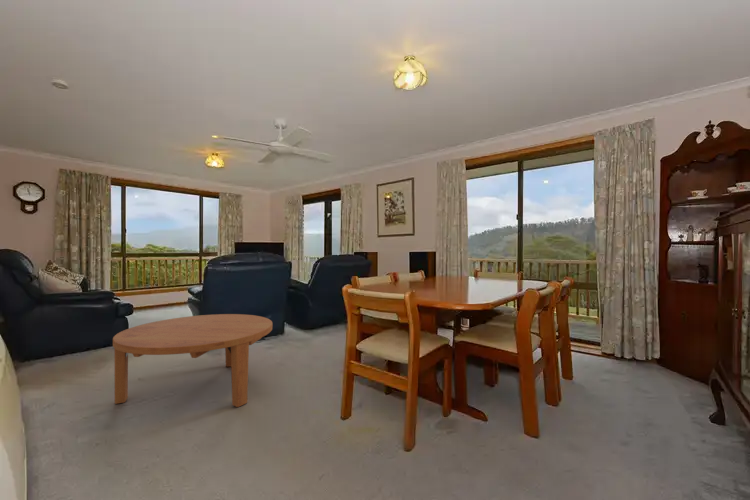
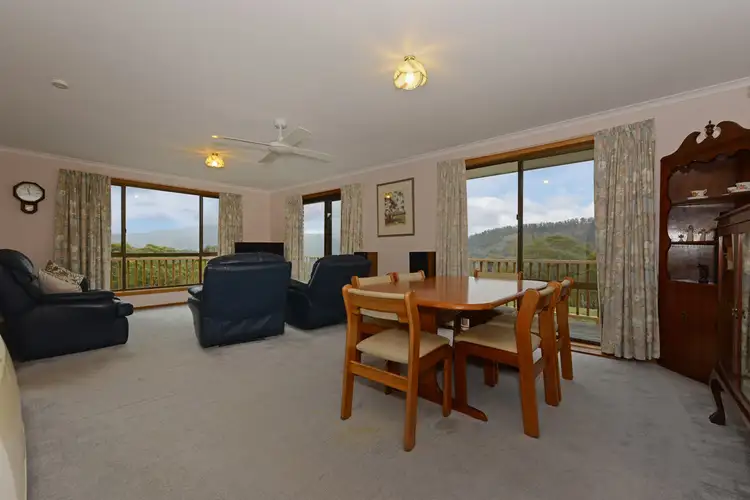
- coffee table (200, 355)
